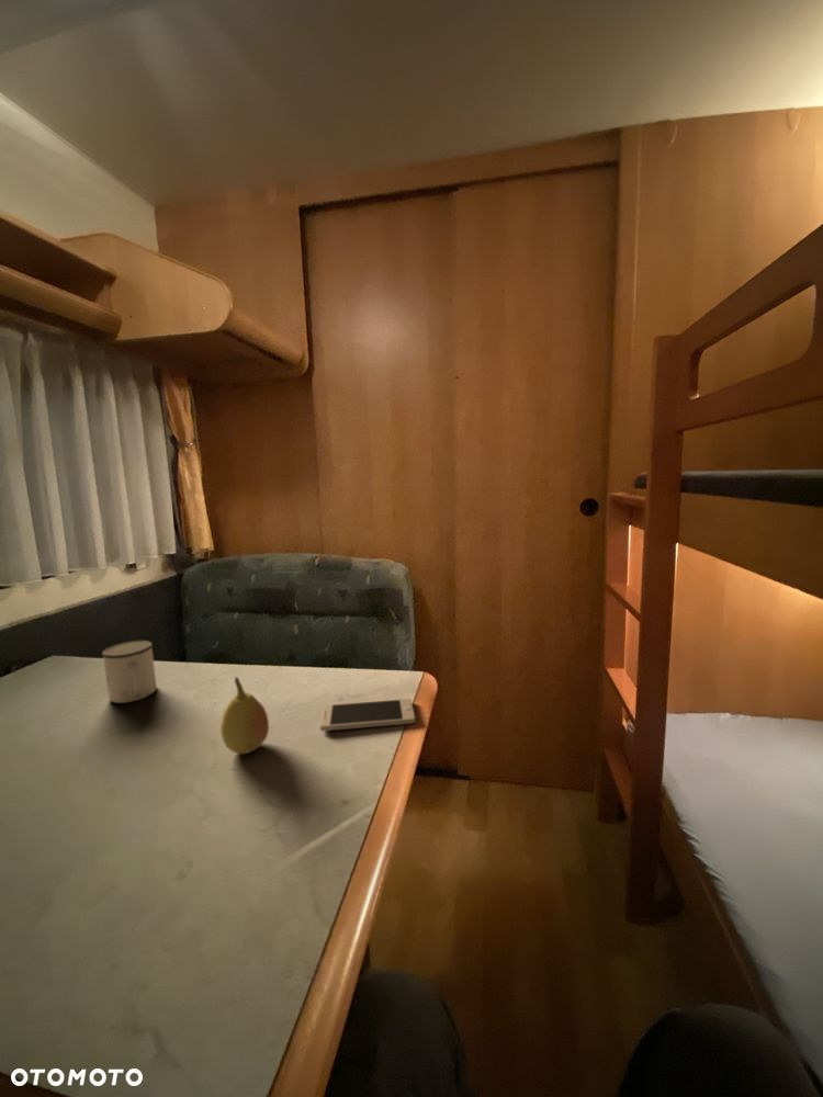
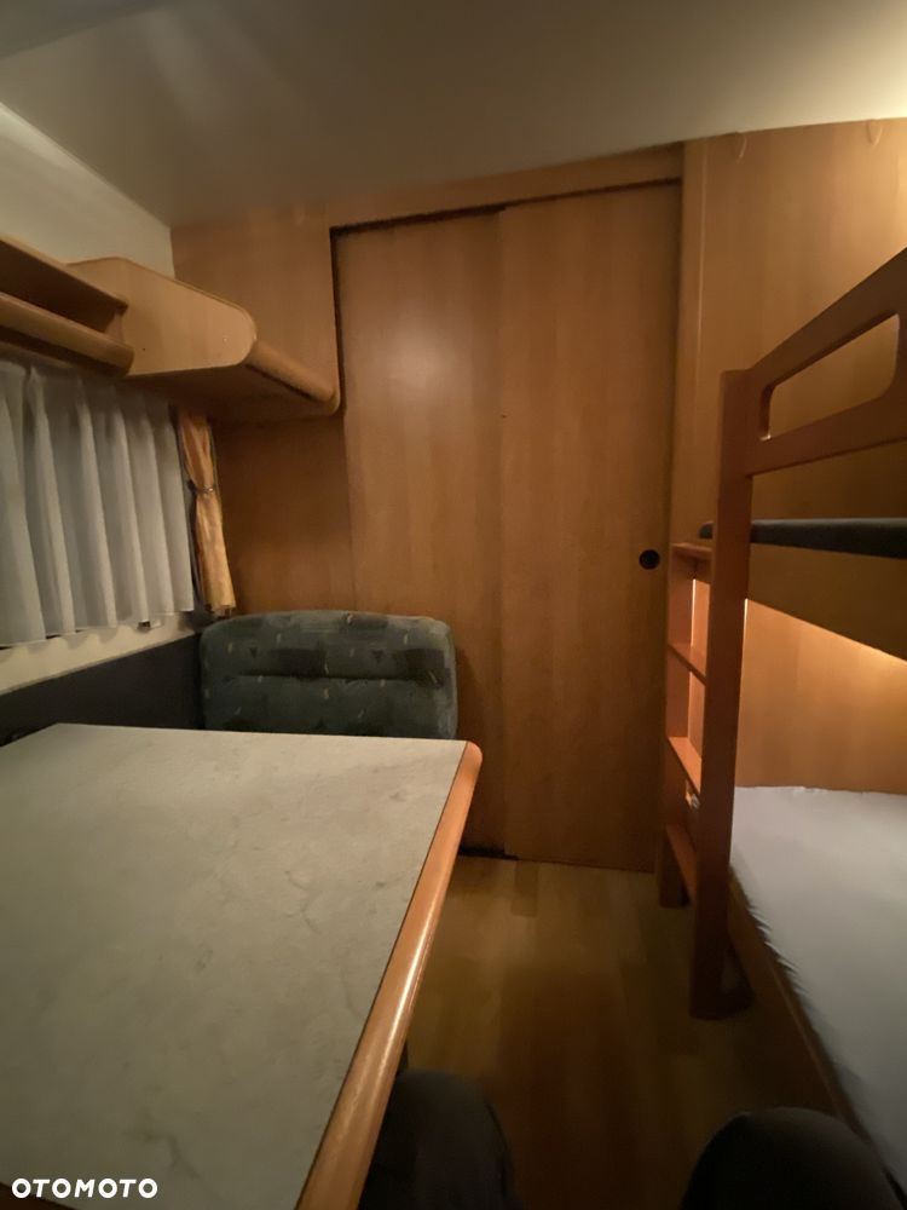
- fruit (244, 712)
- mug (132, 674)
- smartphone (368, 713)
